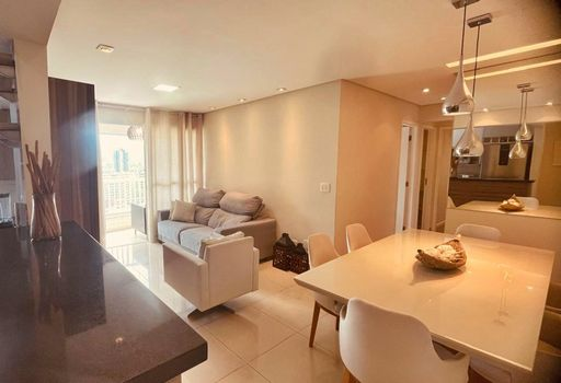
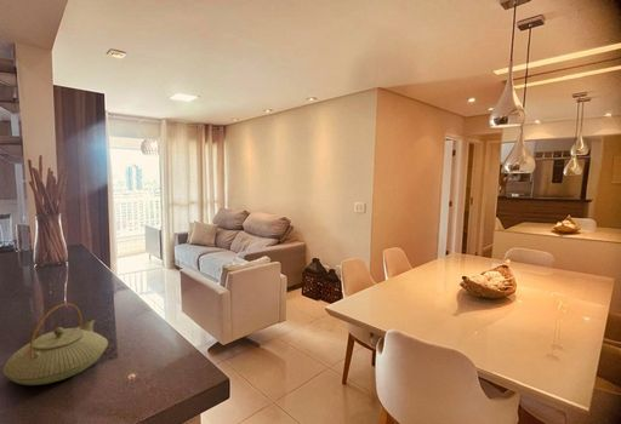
+ teapot (63, 334)
